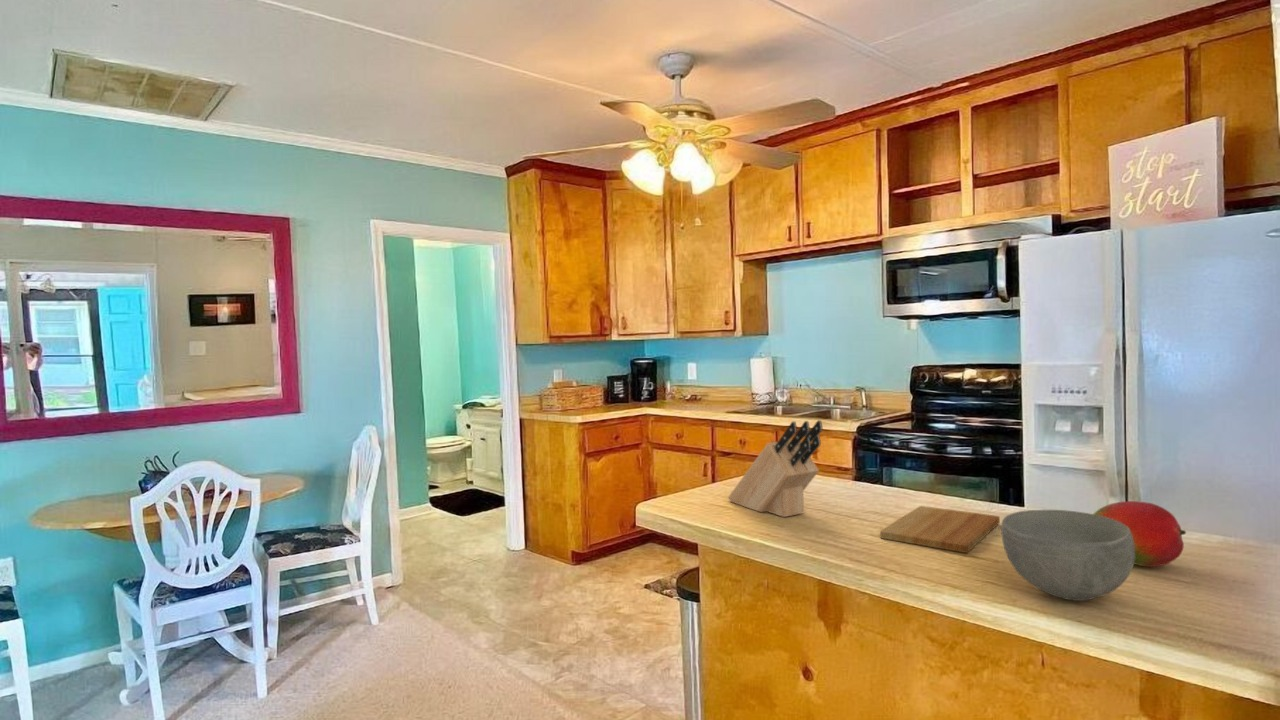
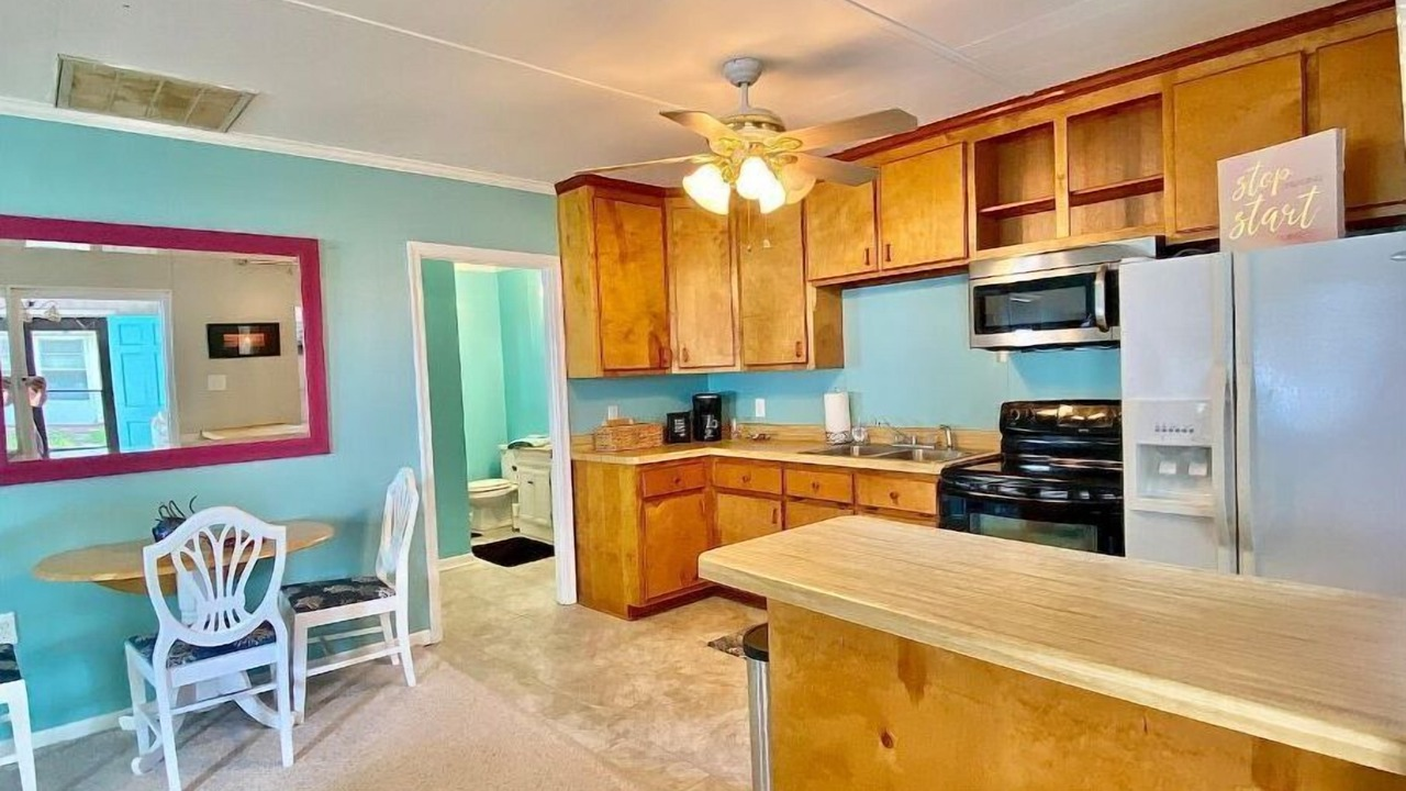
- knife block (775, 462)
- bowl (1065, 558)
- fruit (1133, 532)
- cutting board (941, 526)
